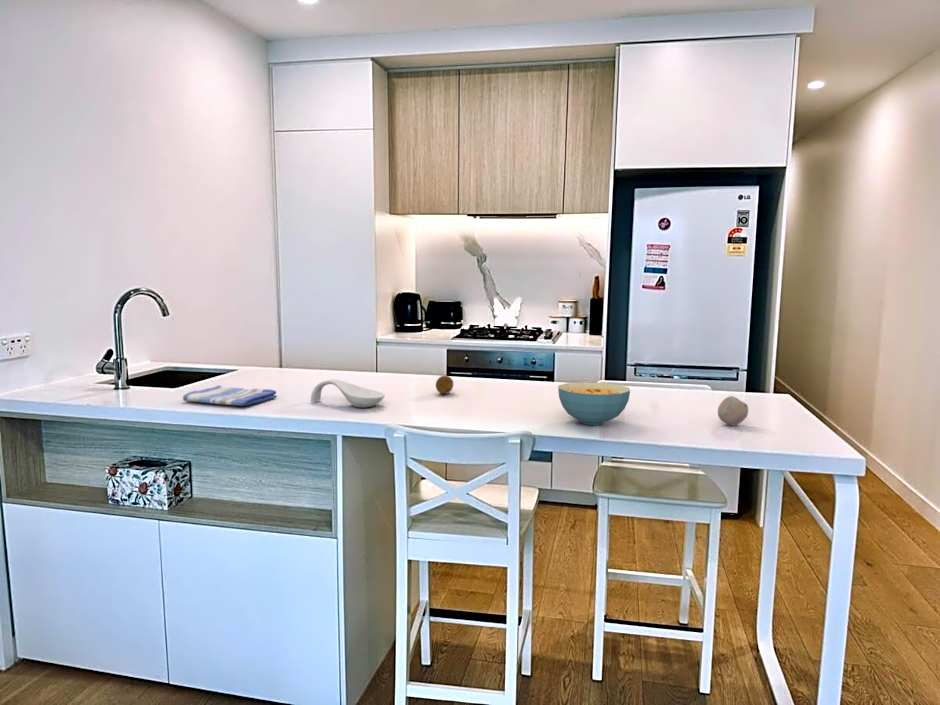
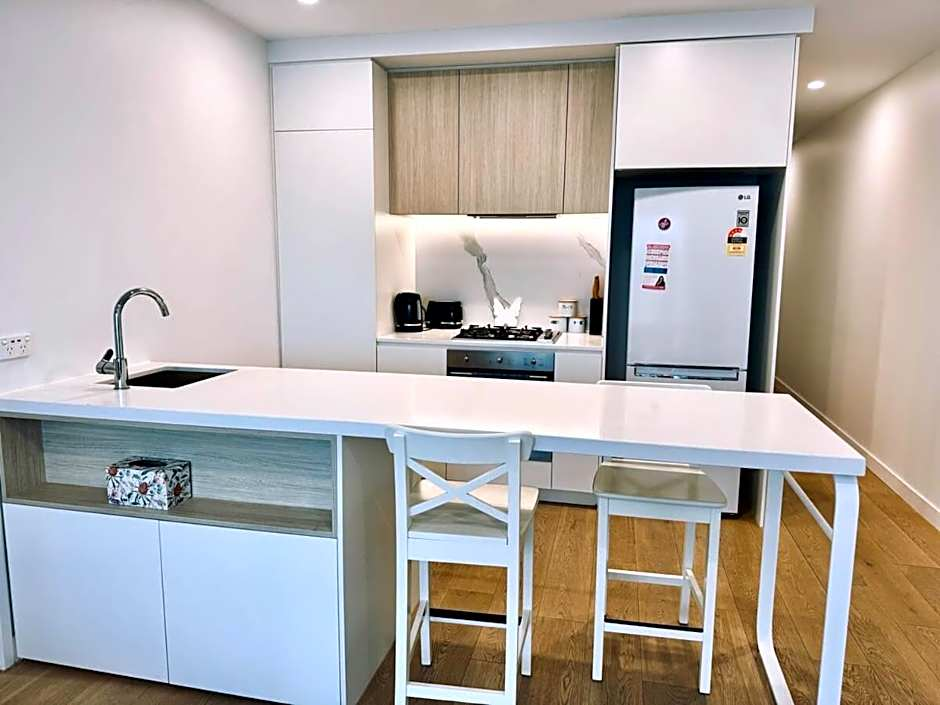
- fruit (733, 410)
- cereal bowl (593, 405)
- dish towel (230, 395)
- fruit (444, 384)
- spoon rest (347, 392)
